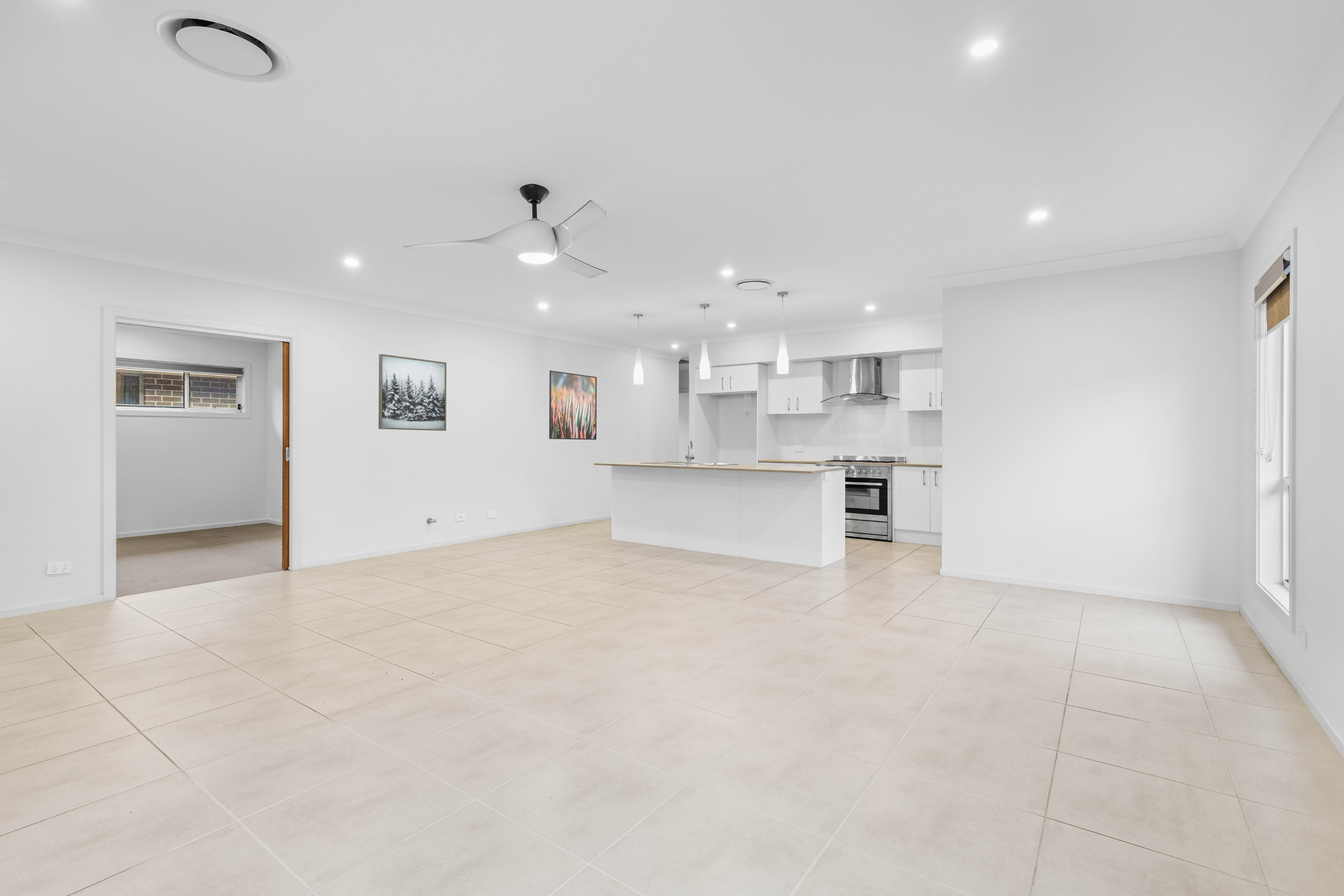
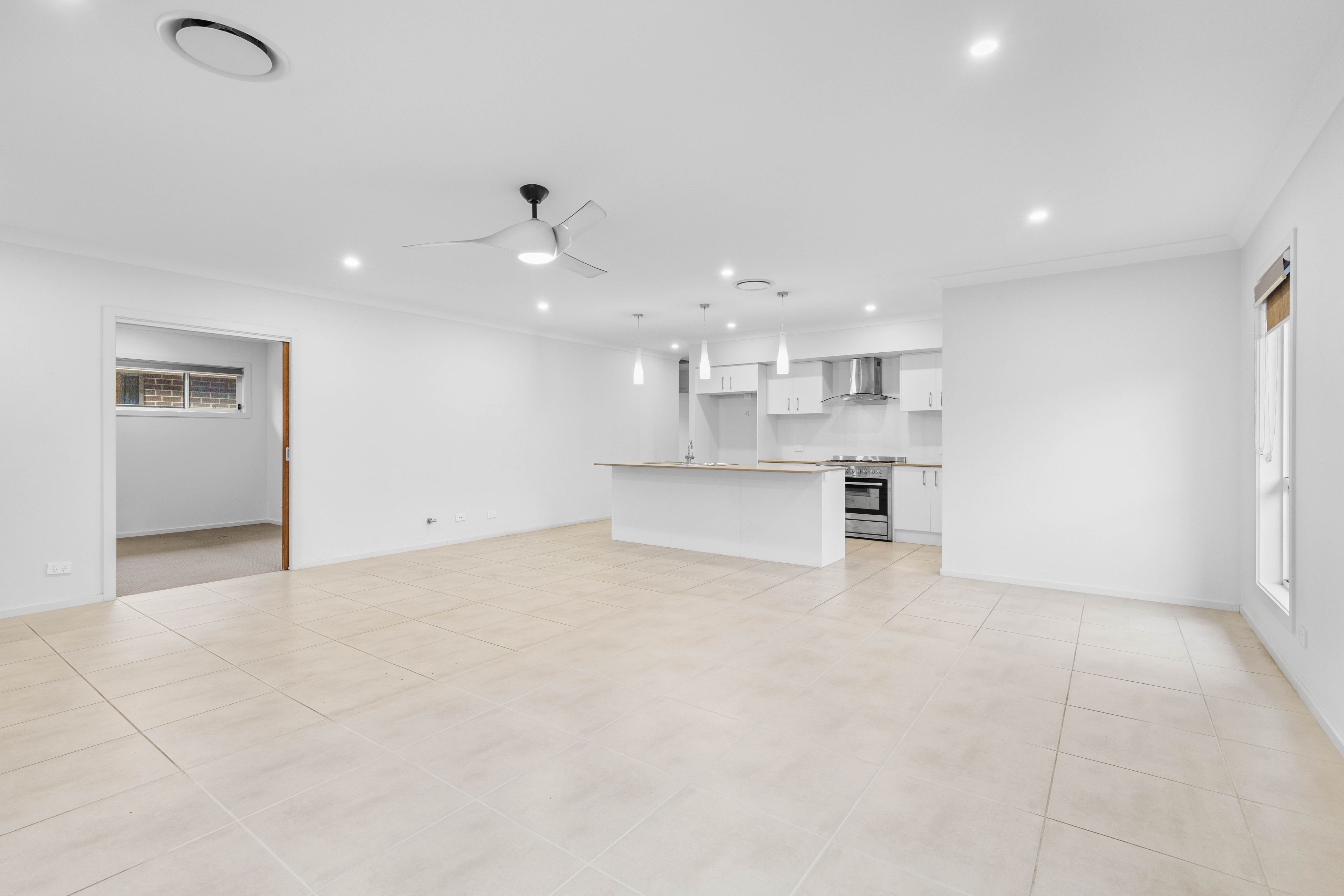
- wall art (414, 394)
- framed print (574, 406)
